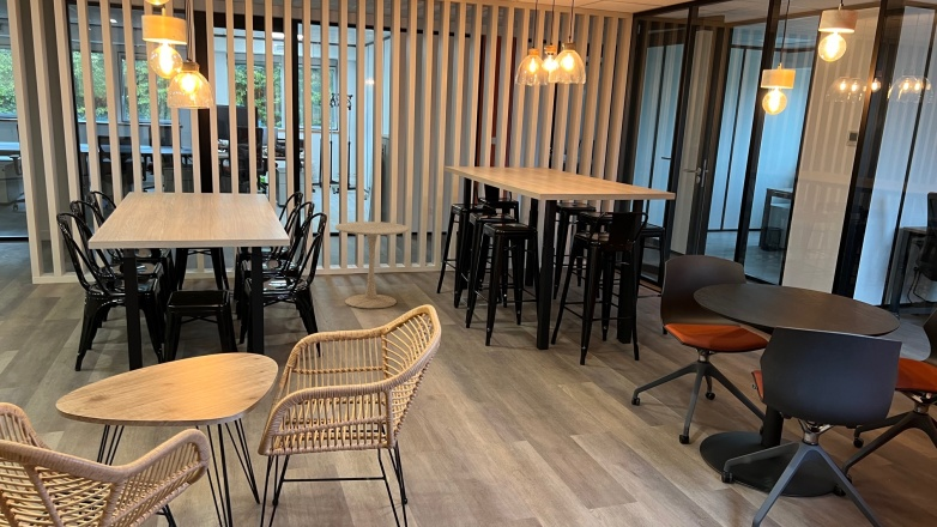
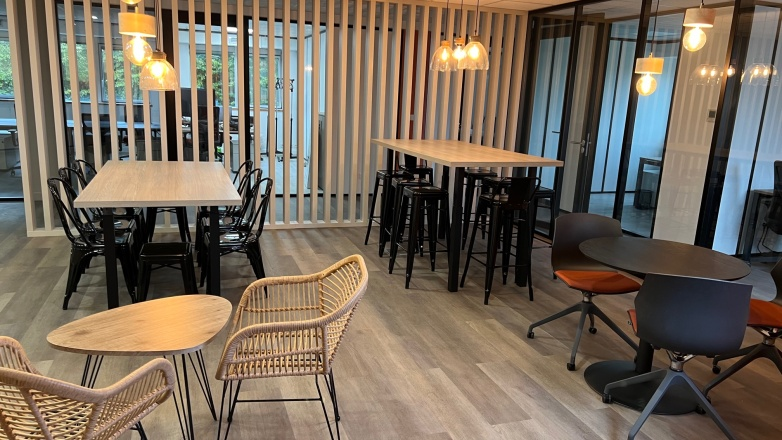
- side table (371, 265)
